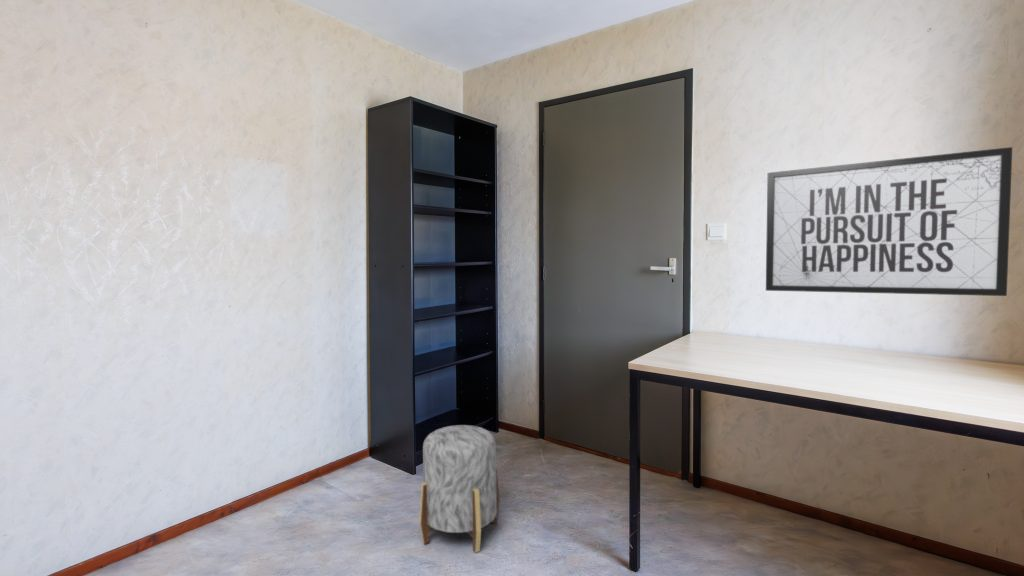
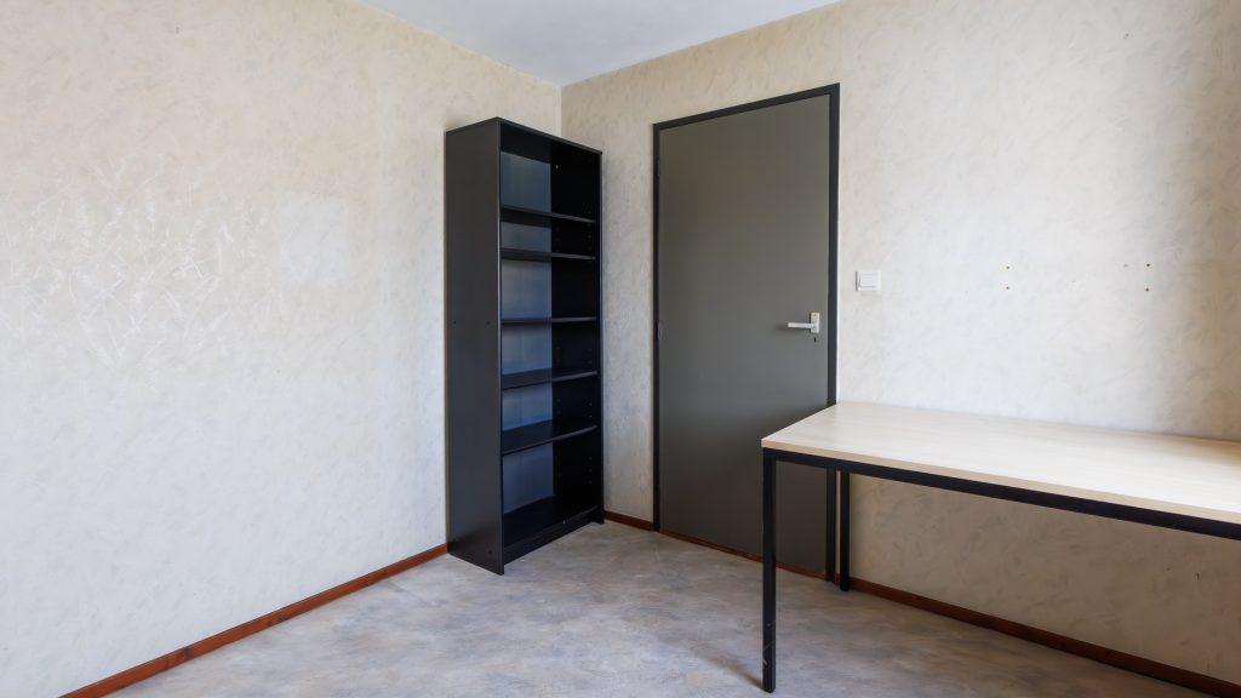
- stool (459, 480)
- mirror (873, 227)
